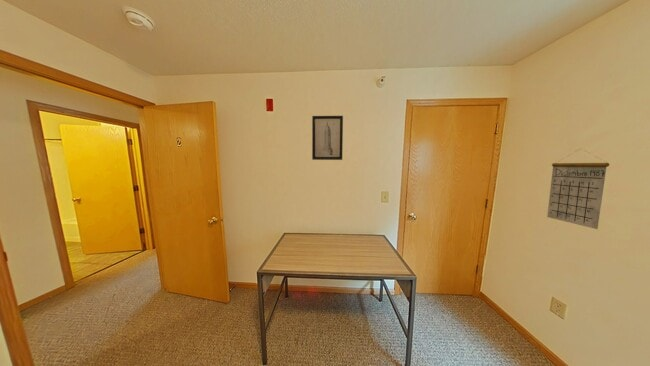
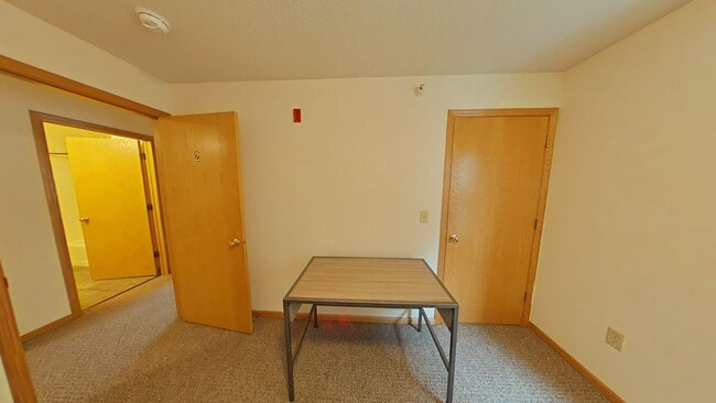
- wall art (327, 138)
- calendar (574, 186)
